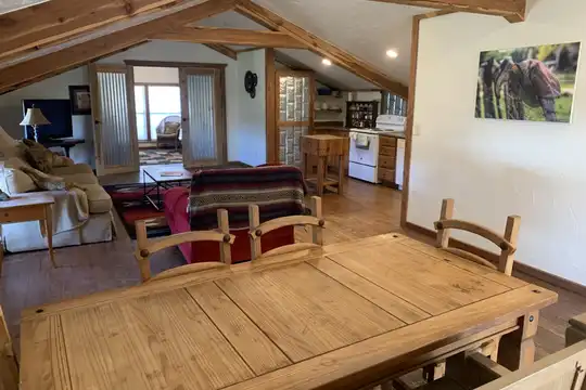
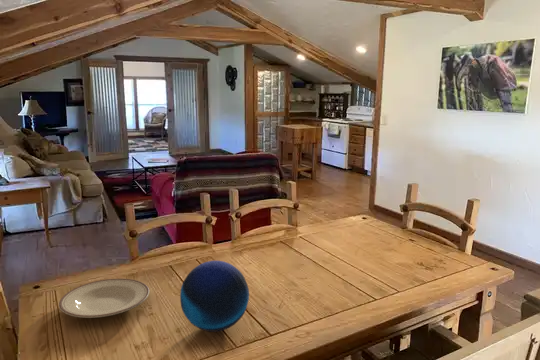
+ plate (106, 300)
+ decorative orb (214, 295)
